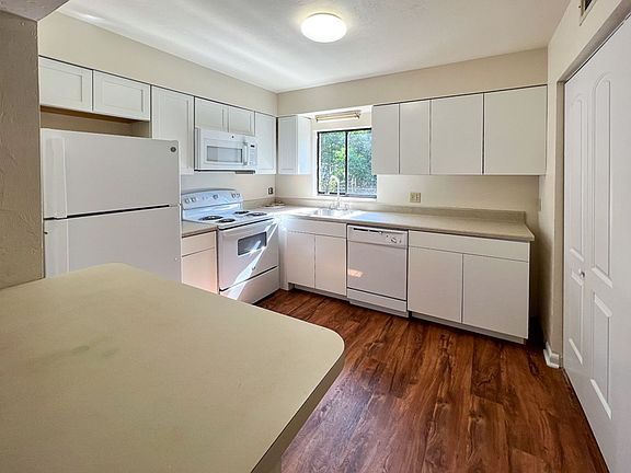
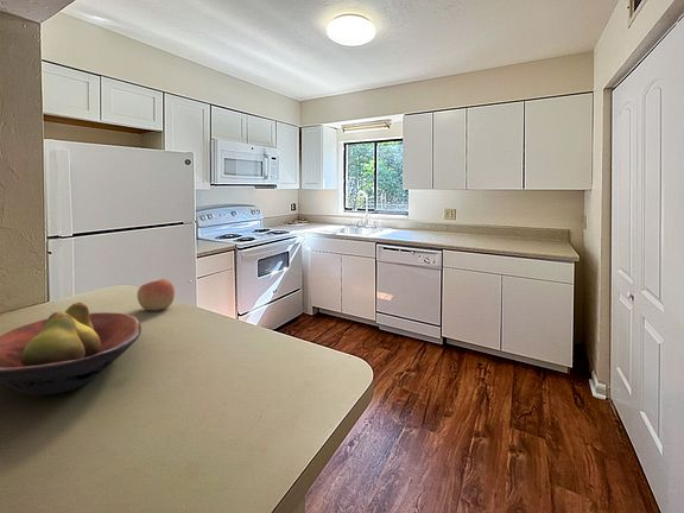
+ apple (156, 293)
+ fruit bowl (66, 337)
